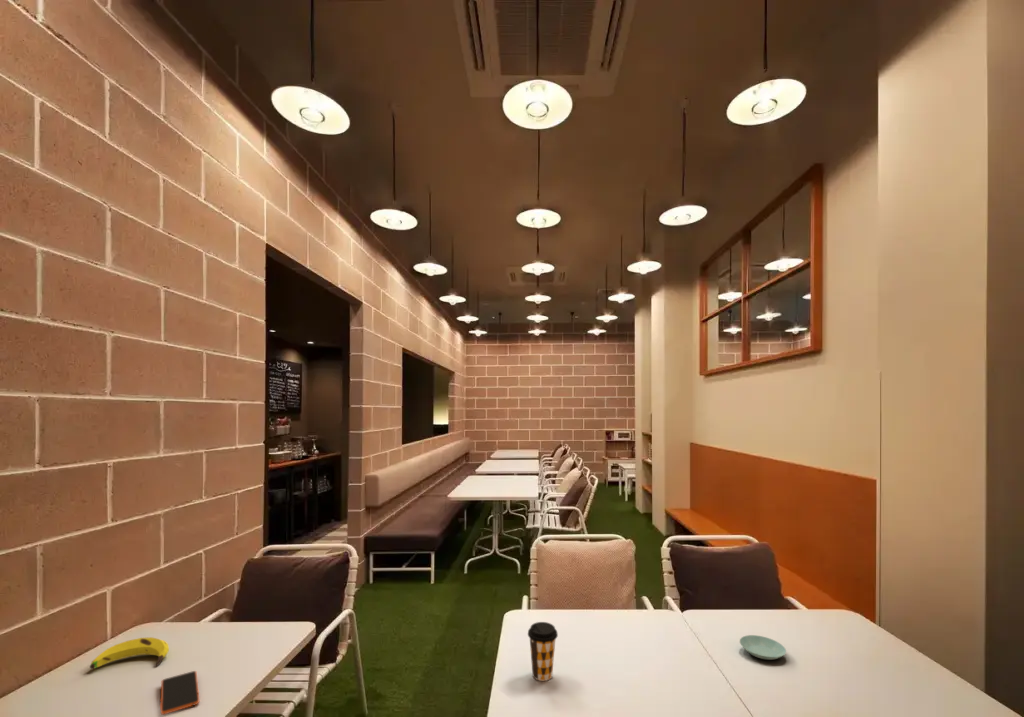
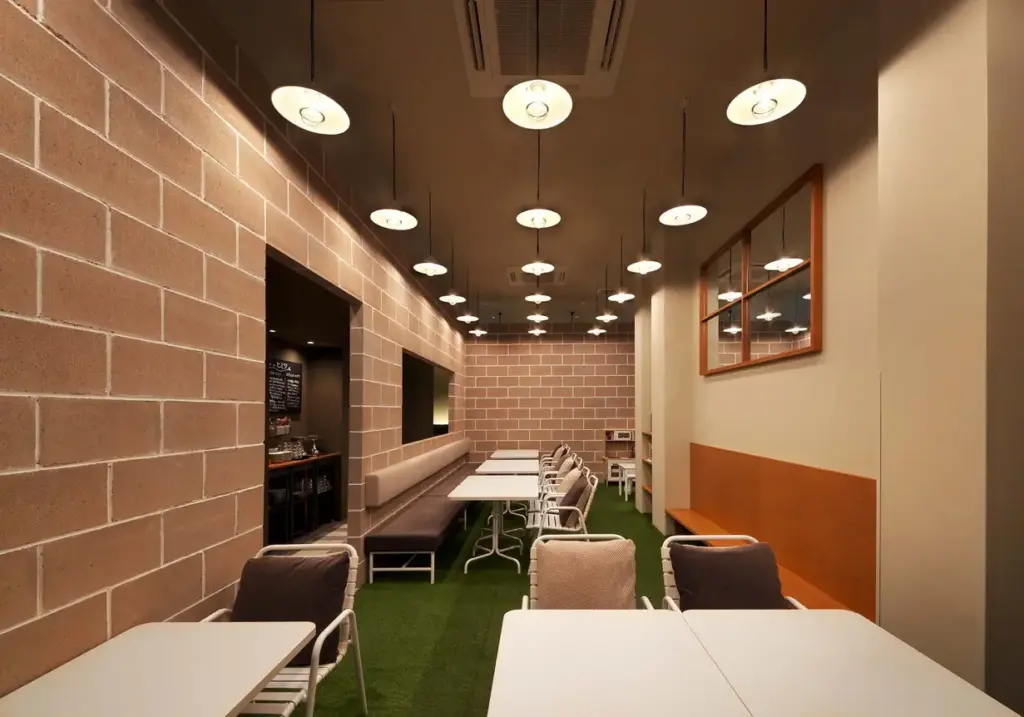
- coffee cup (542, 651)
- banana (130, 655)
- smartphone (179, 691)
- saucer (762, 649)
